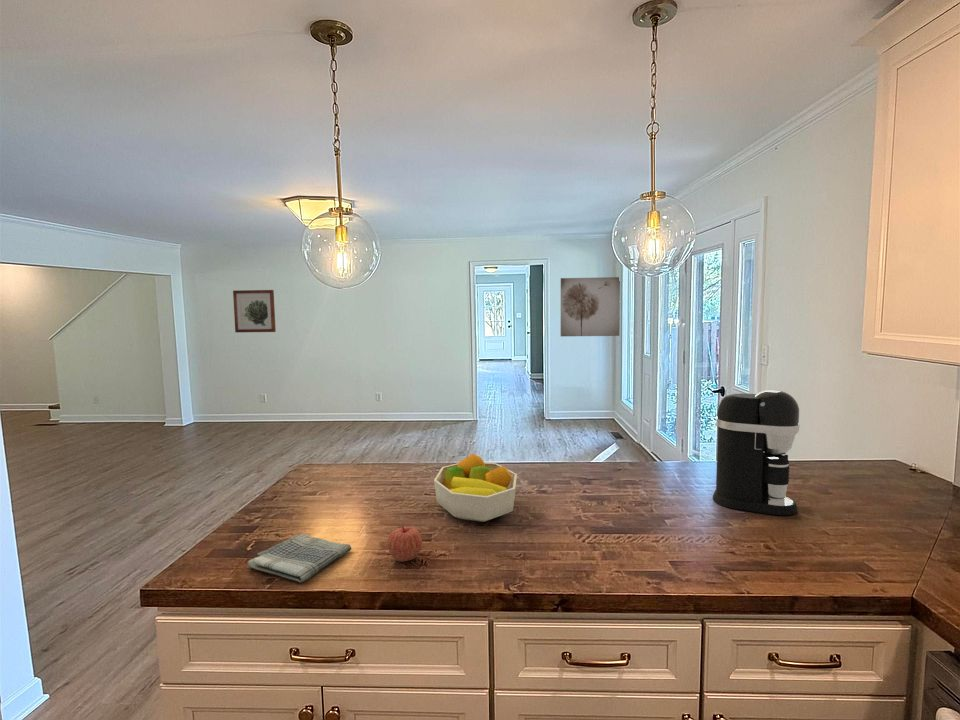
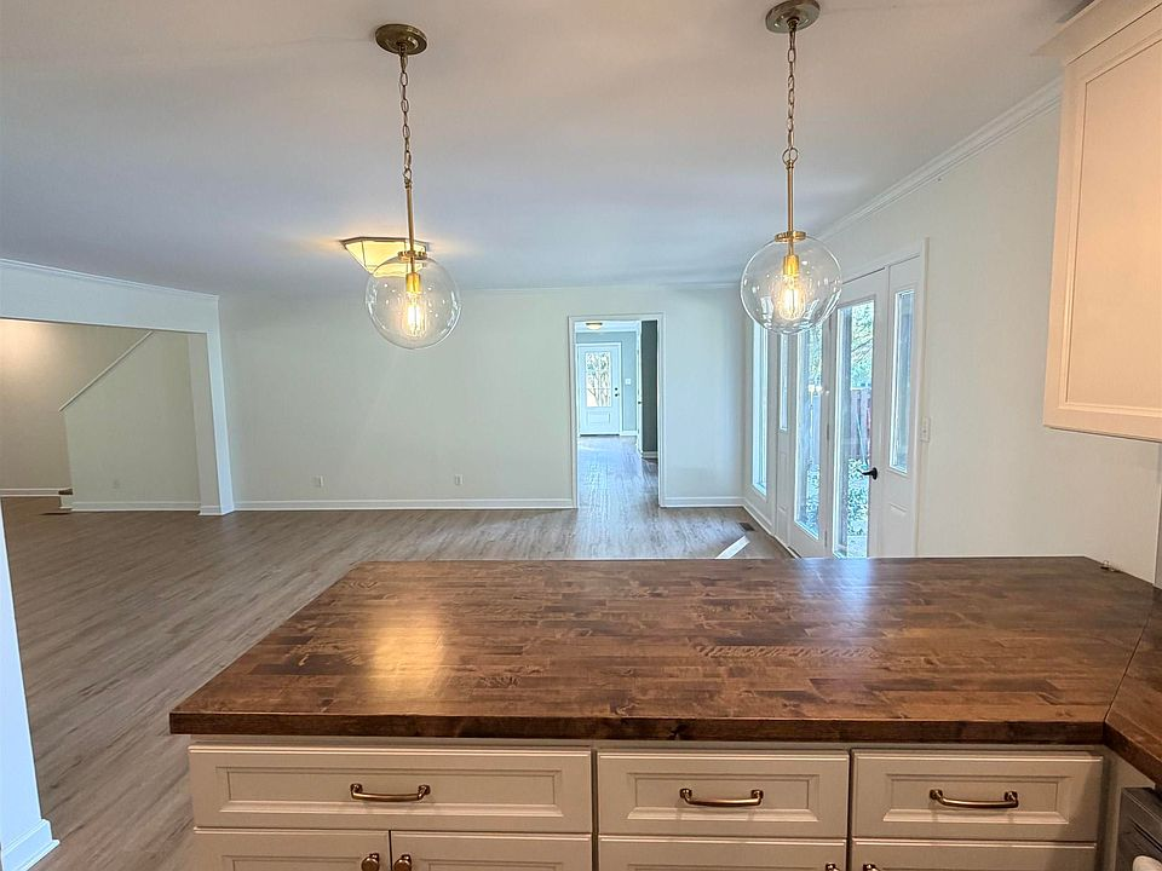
- wall art (589, 307)
- fruit bowl (476, 485)
- wall art (254, 311)
- apple (405, 542)
- dish towel (300, 553)
- coffee maker (755, 447)
